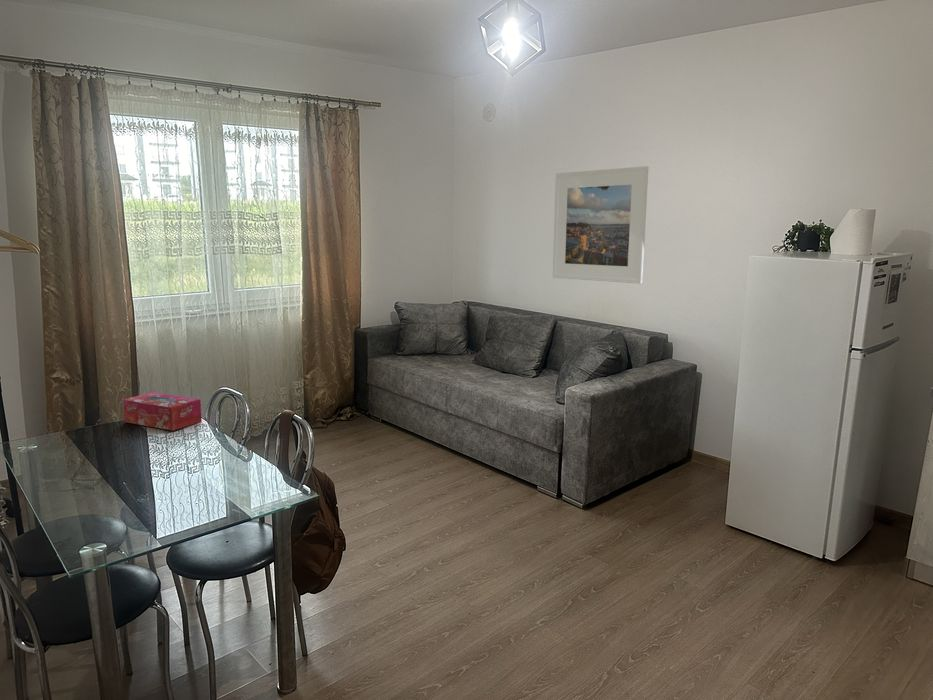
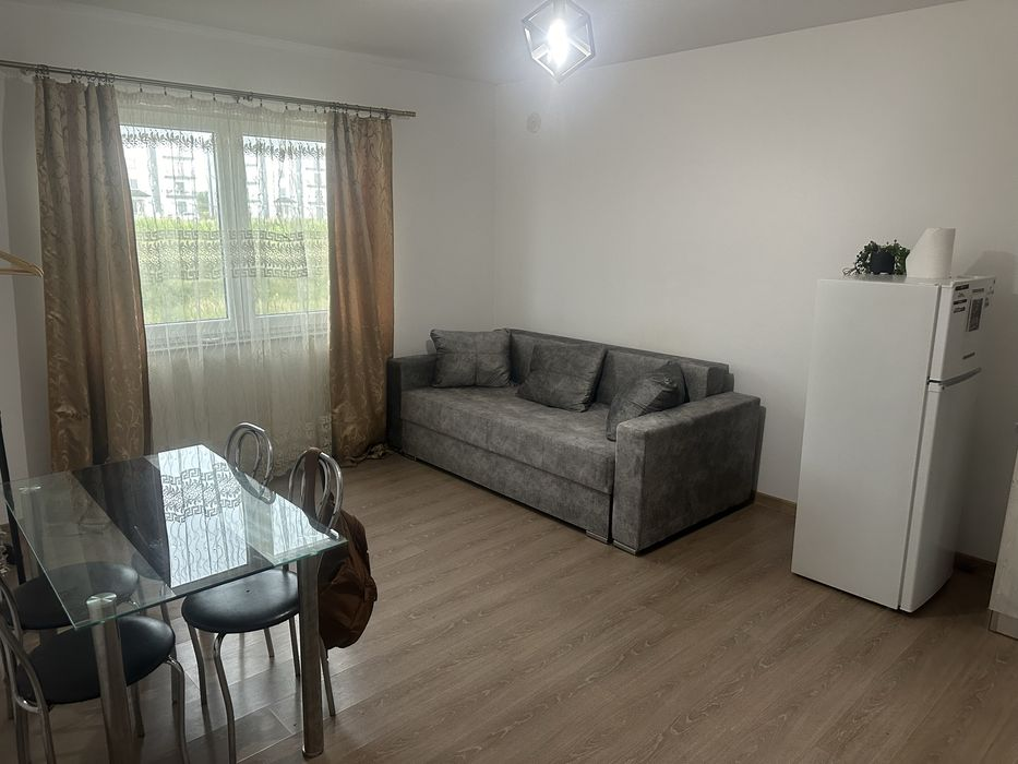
- tissue box (162, 410)
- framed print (597, 226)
